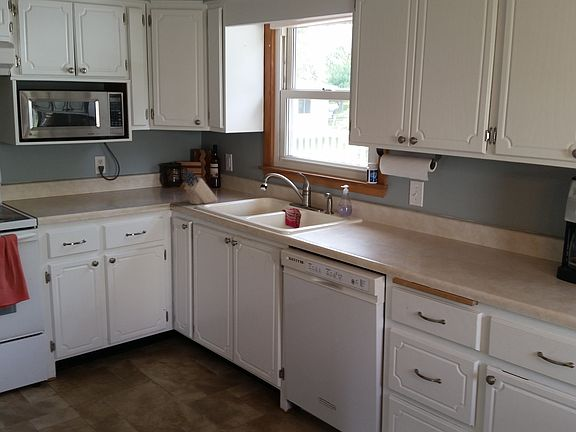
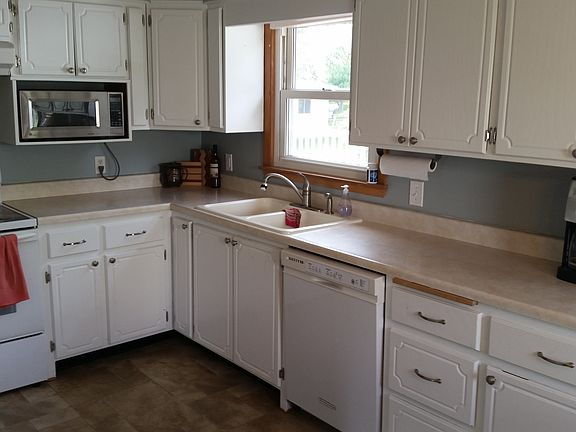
- knife block (199, 185)
